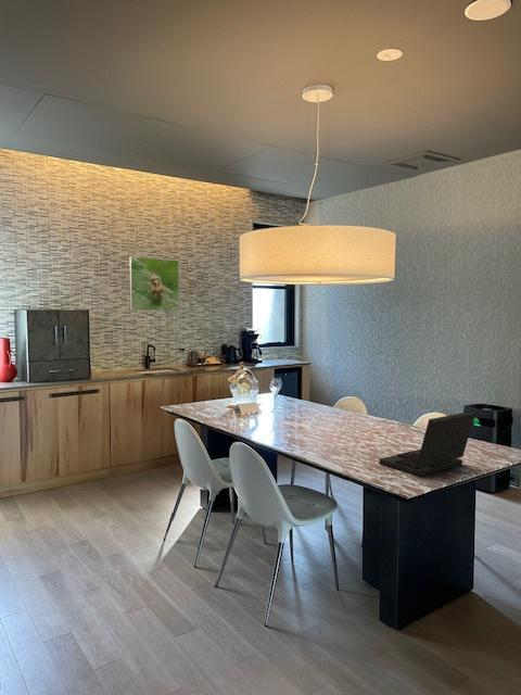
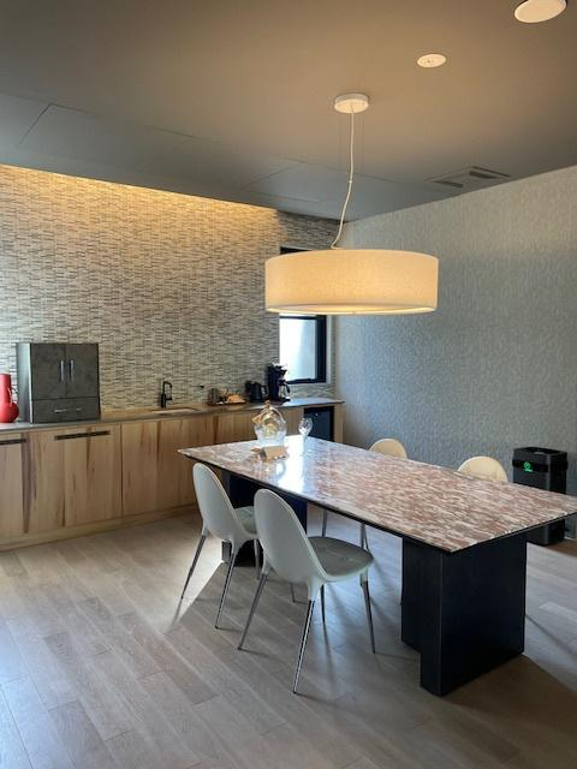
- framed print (154, 285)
- laptop (427, 438)
